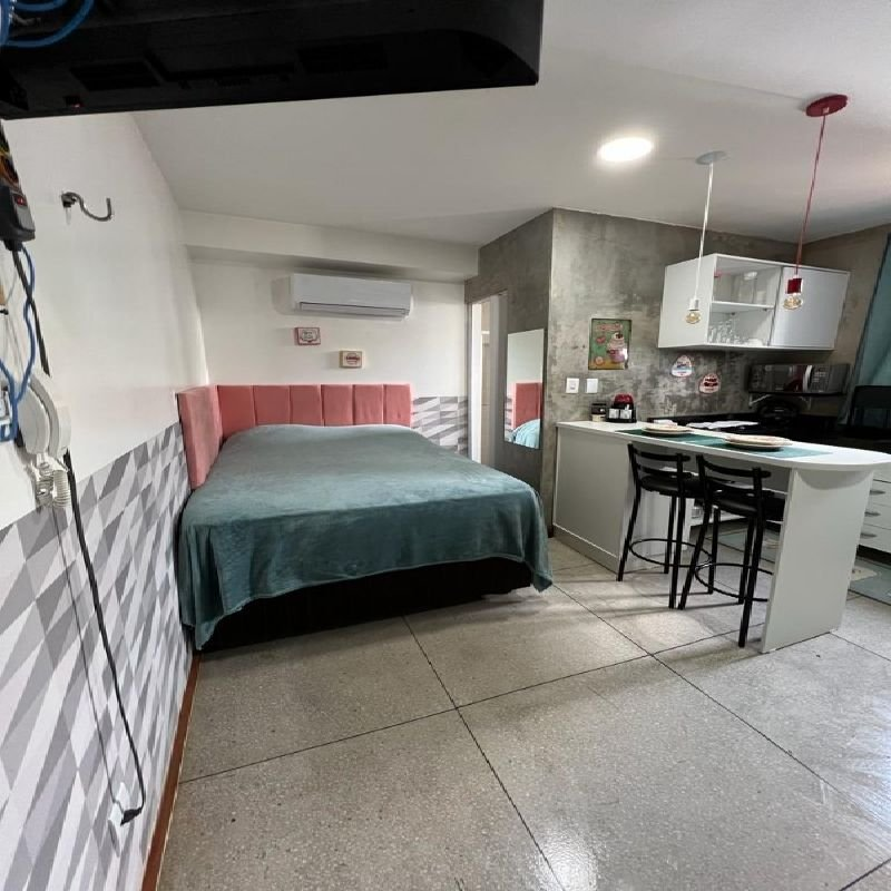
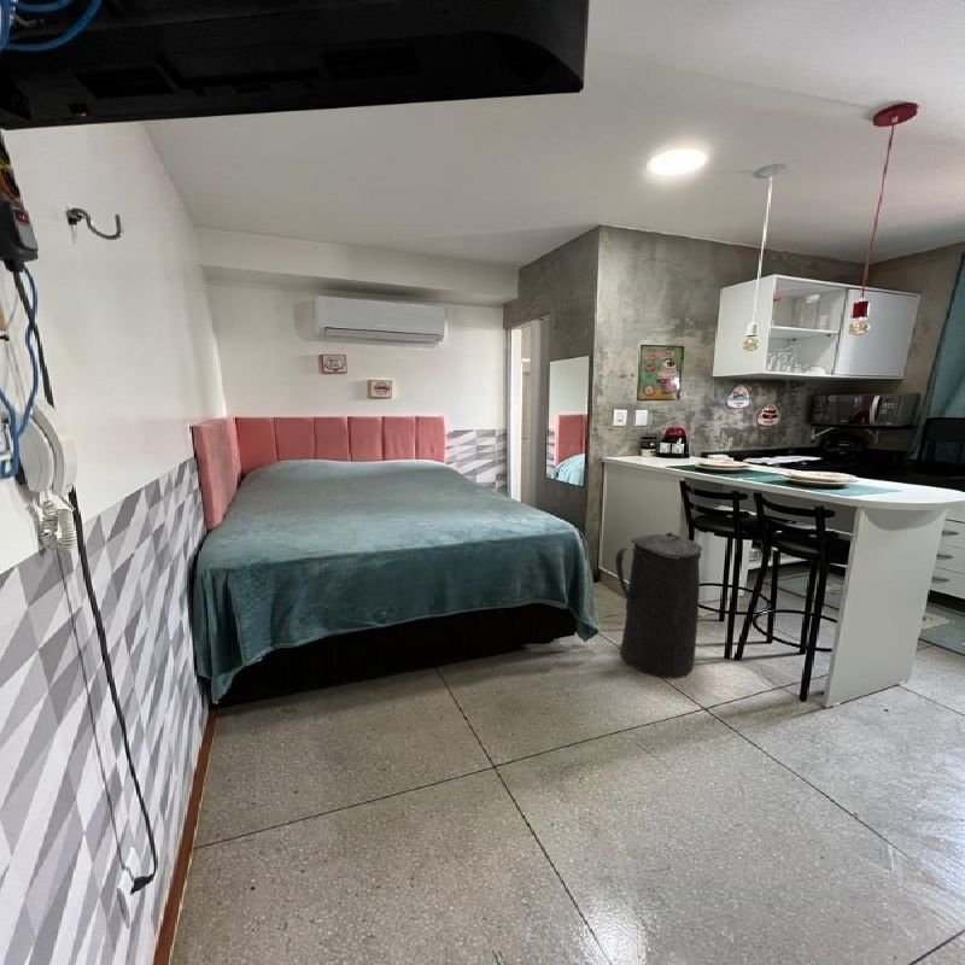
+ trash can (657, 598)
